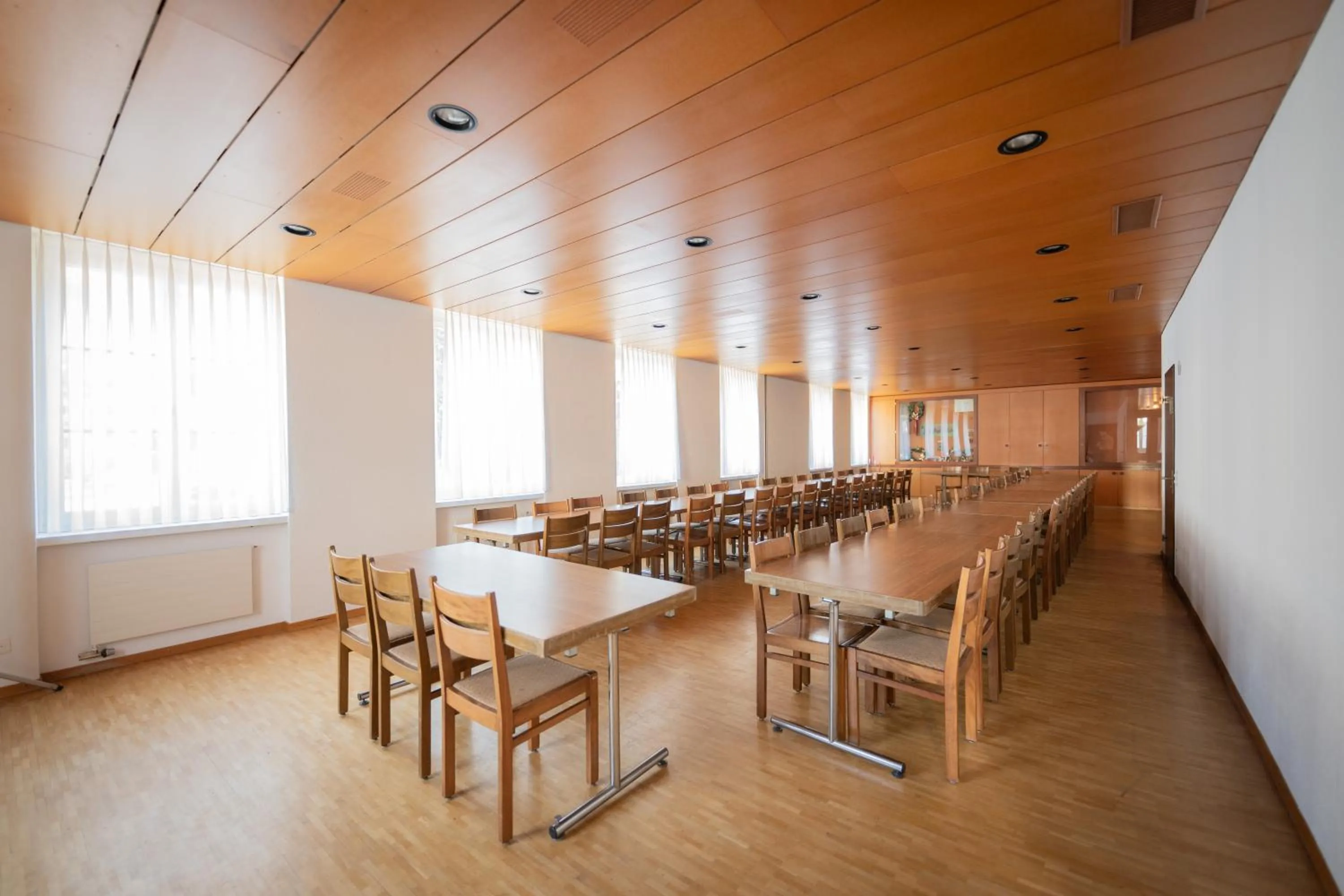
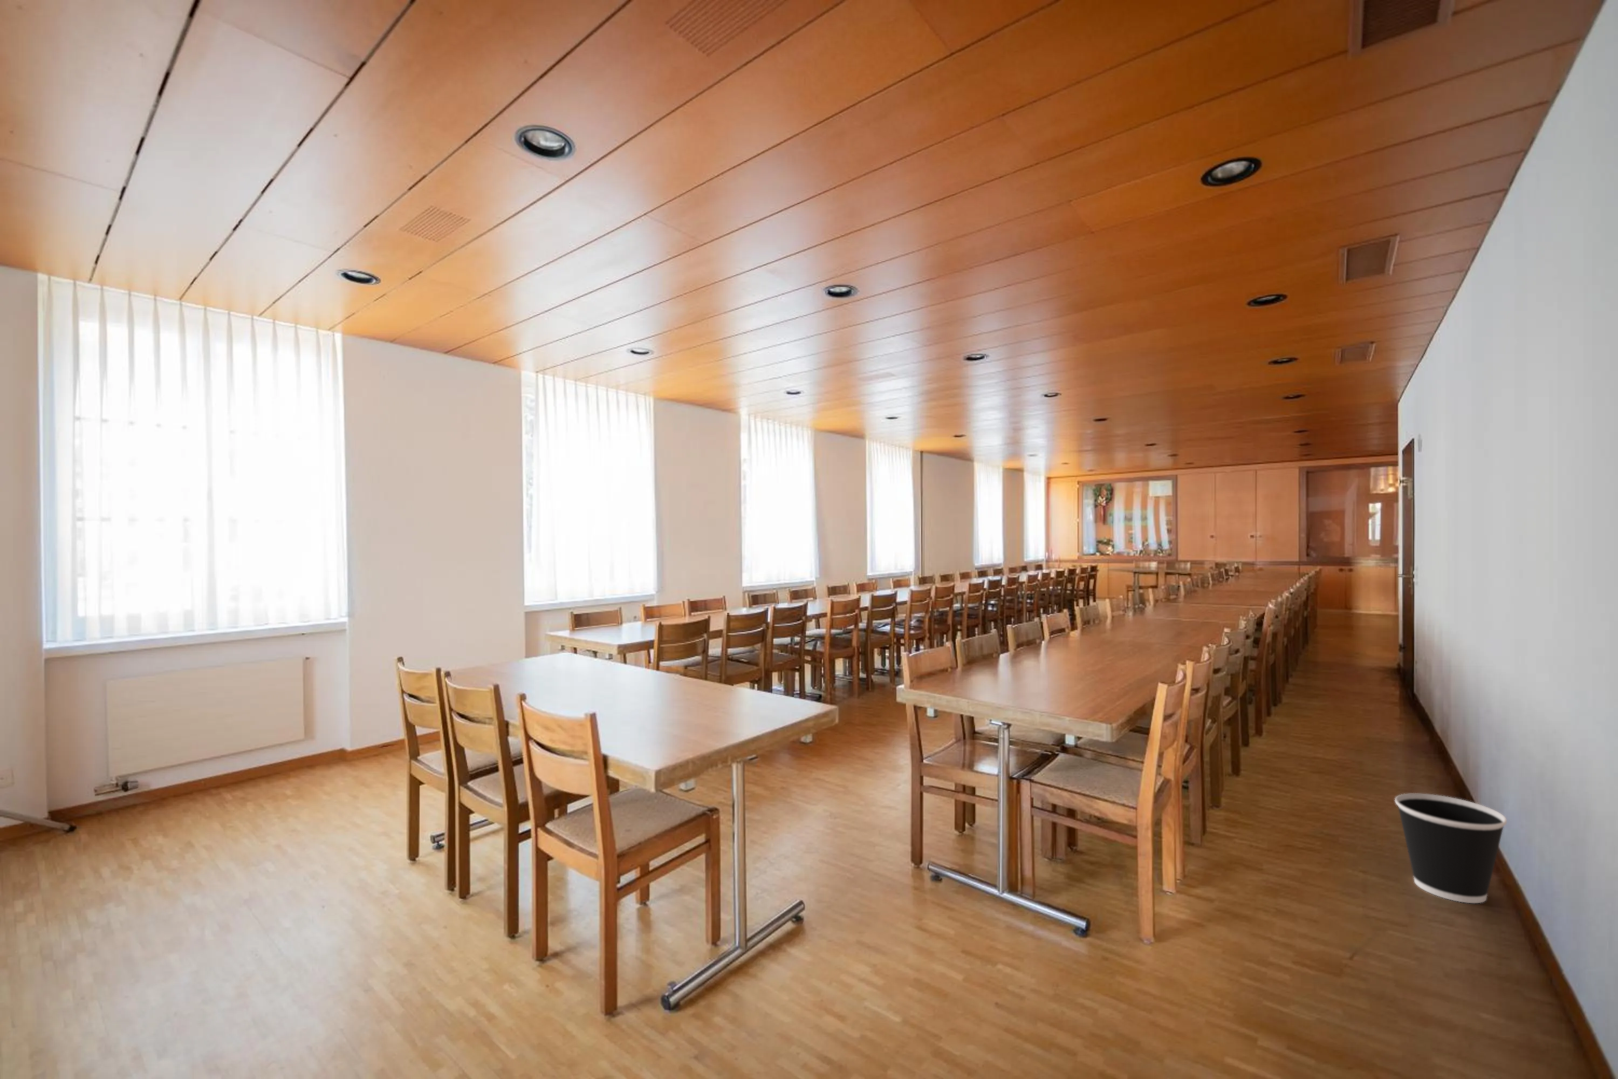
+ wastebasket (1448, 849)
